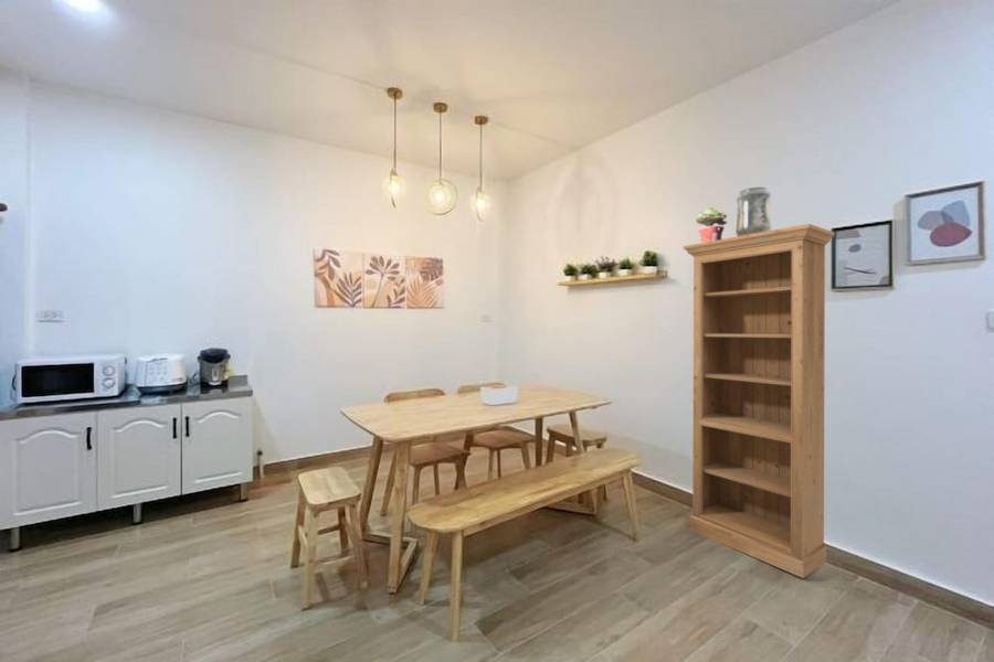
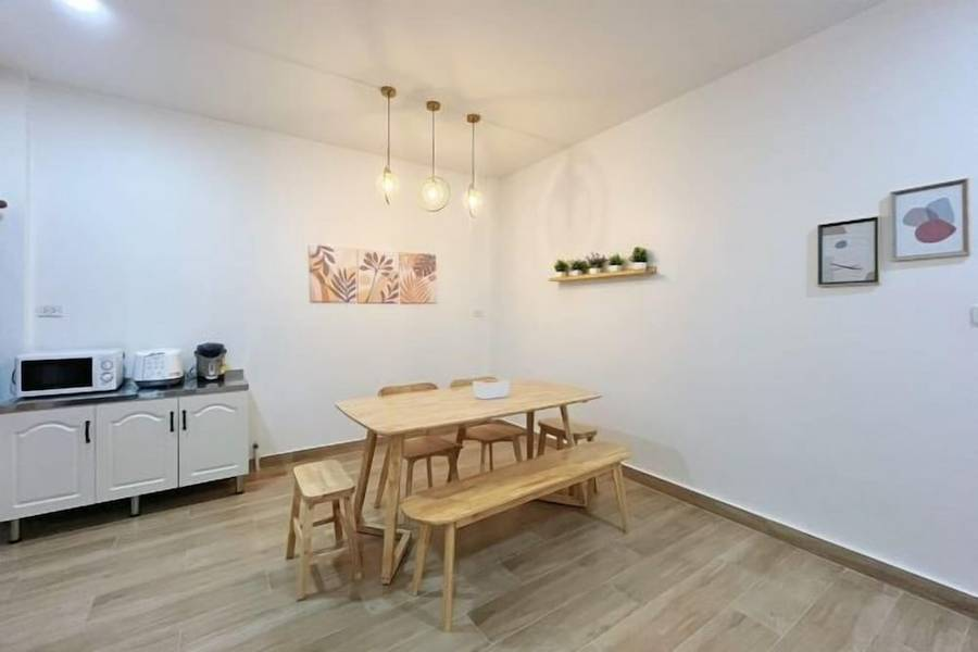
- decorative vase (753, 214)
- bookshelf (752, 392)
- potted plant (710, 226)
